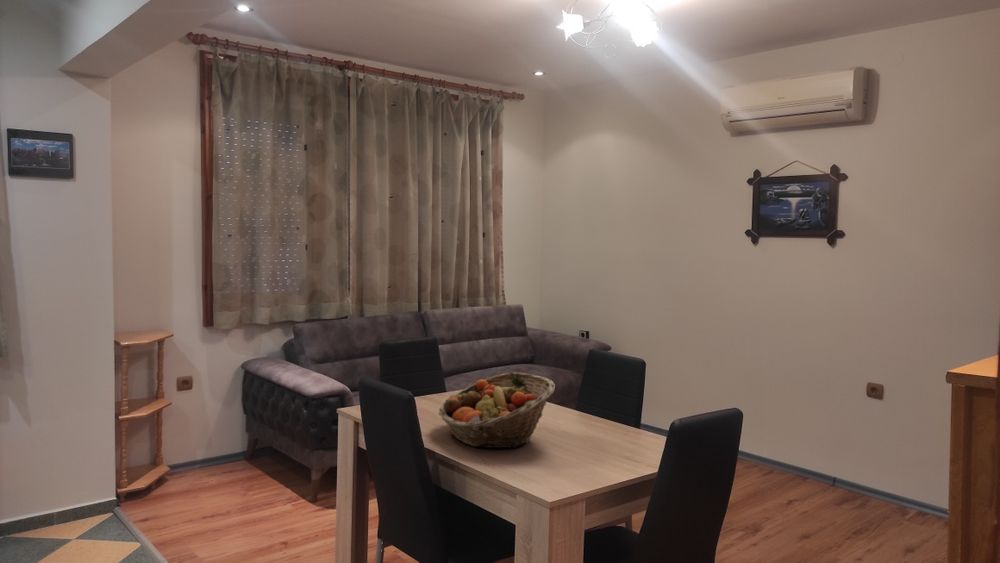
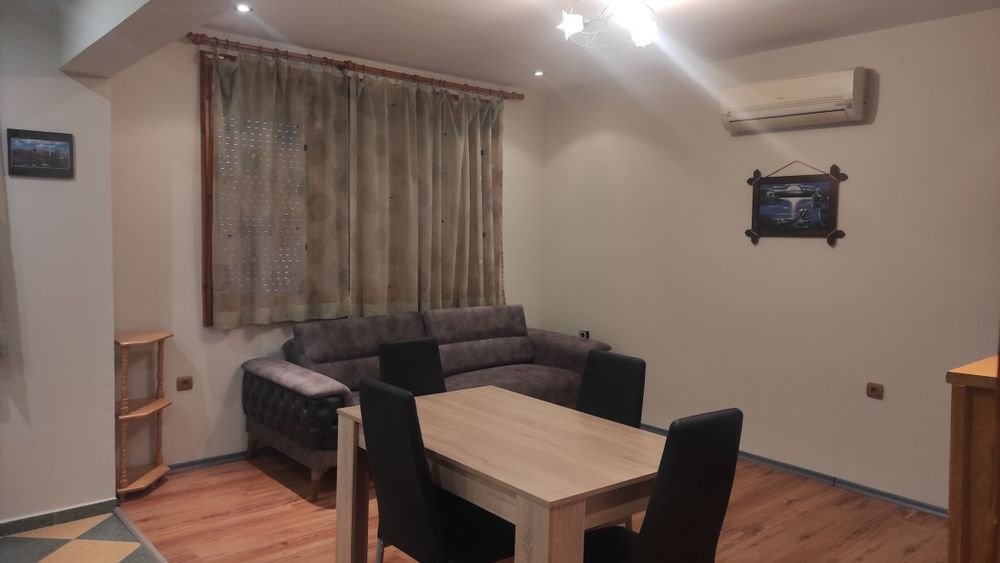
- fruit basket (496, 407)
